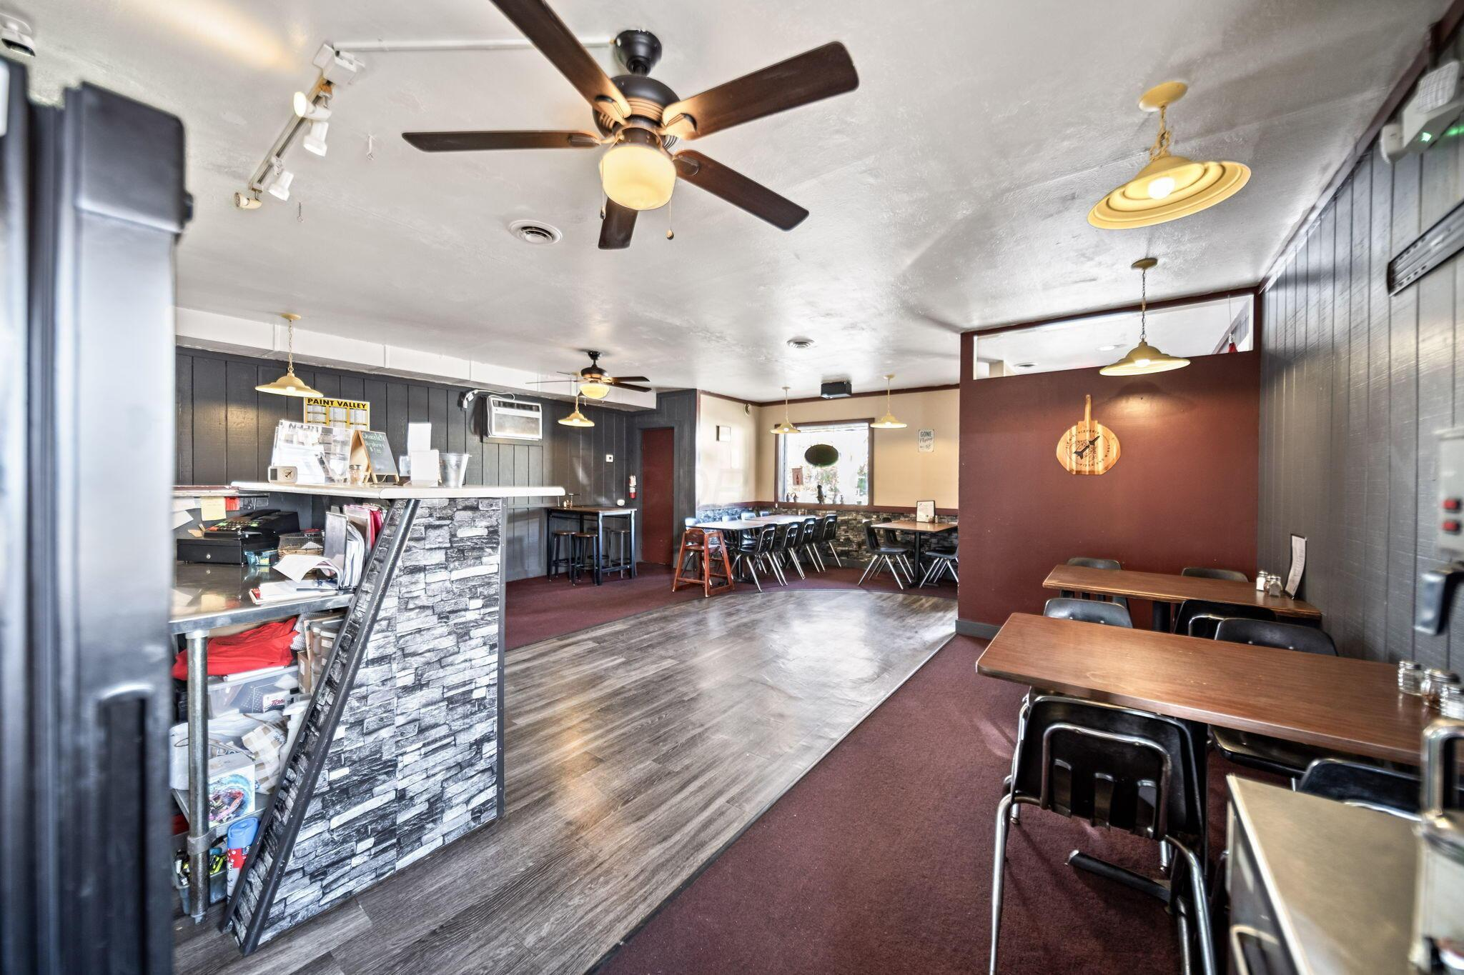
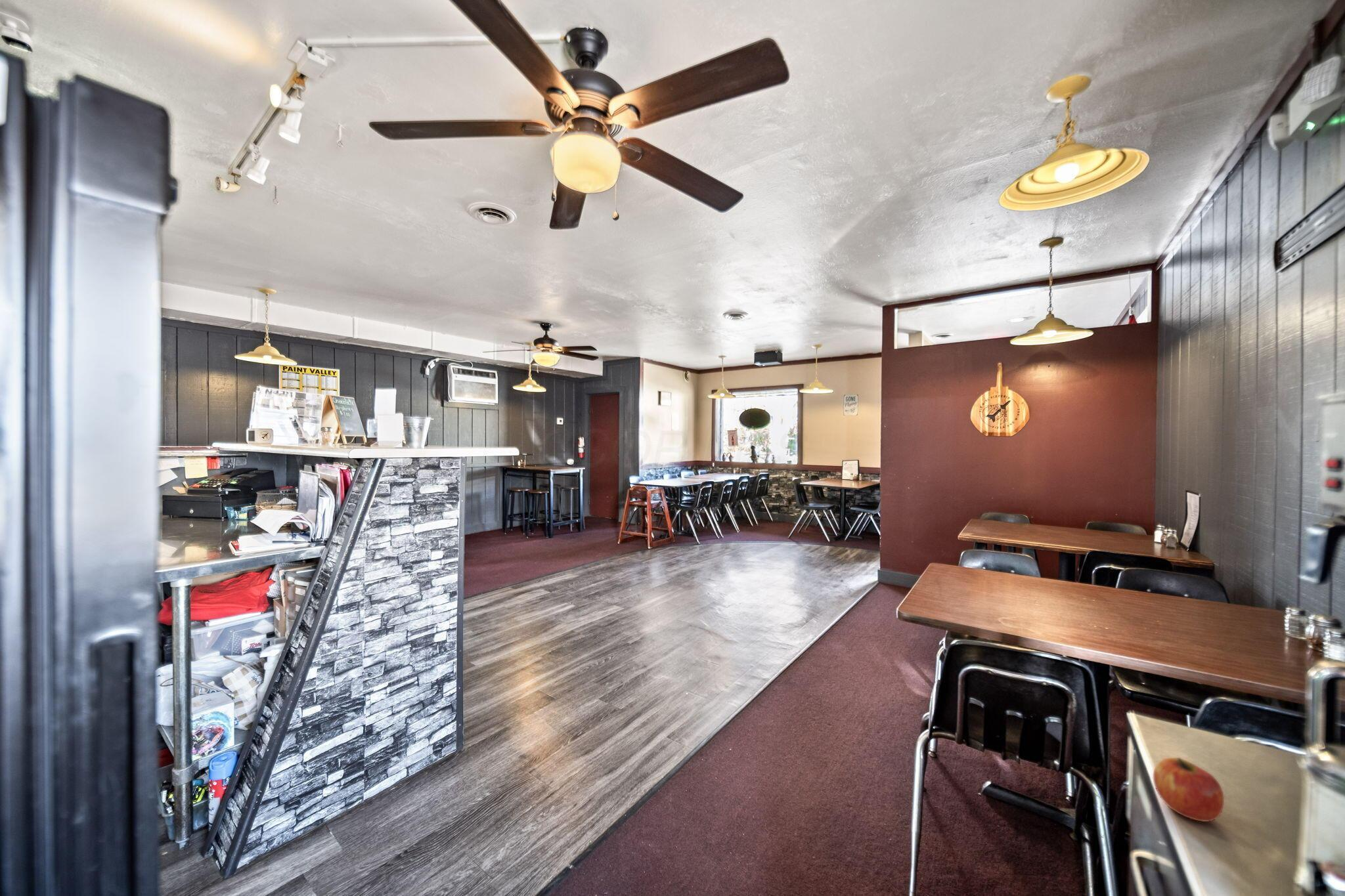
+ apple (1188, 786)
